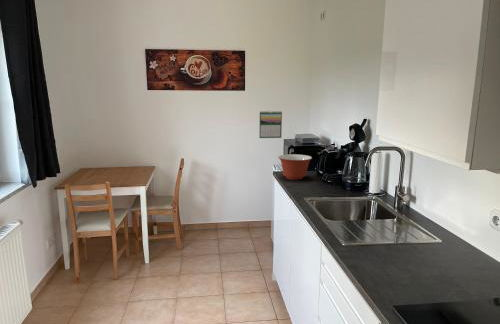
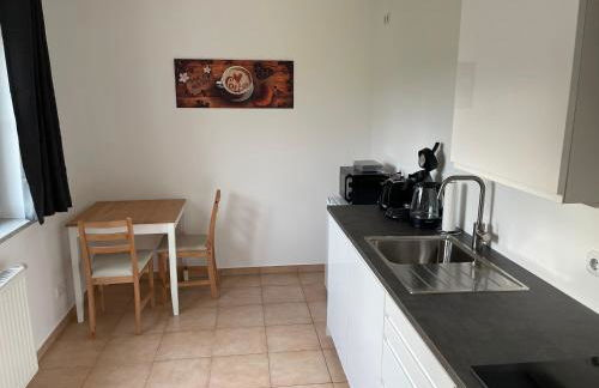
- calendar (270, 124)
- mixing bowl (294, 167)
